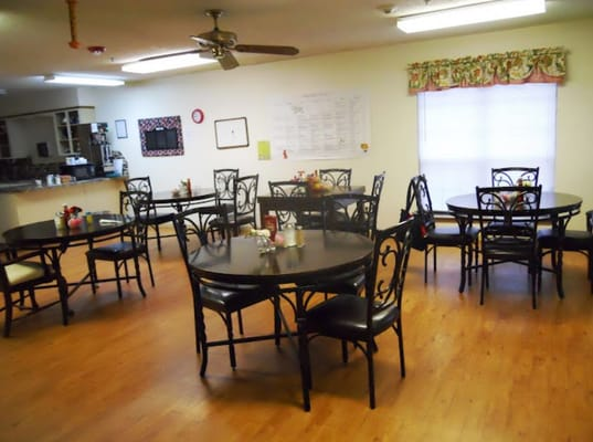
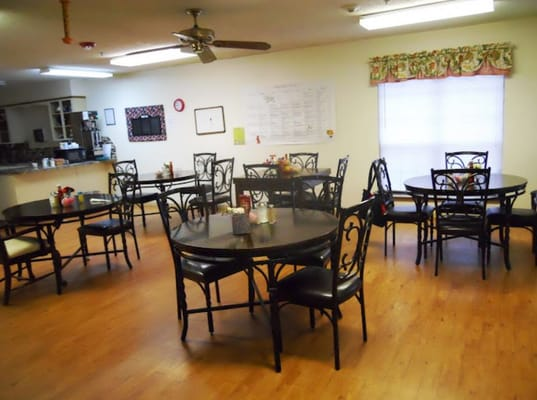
+ napkin holder (240, 220)
